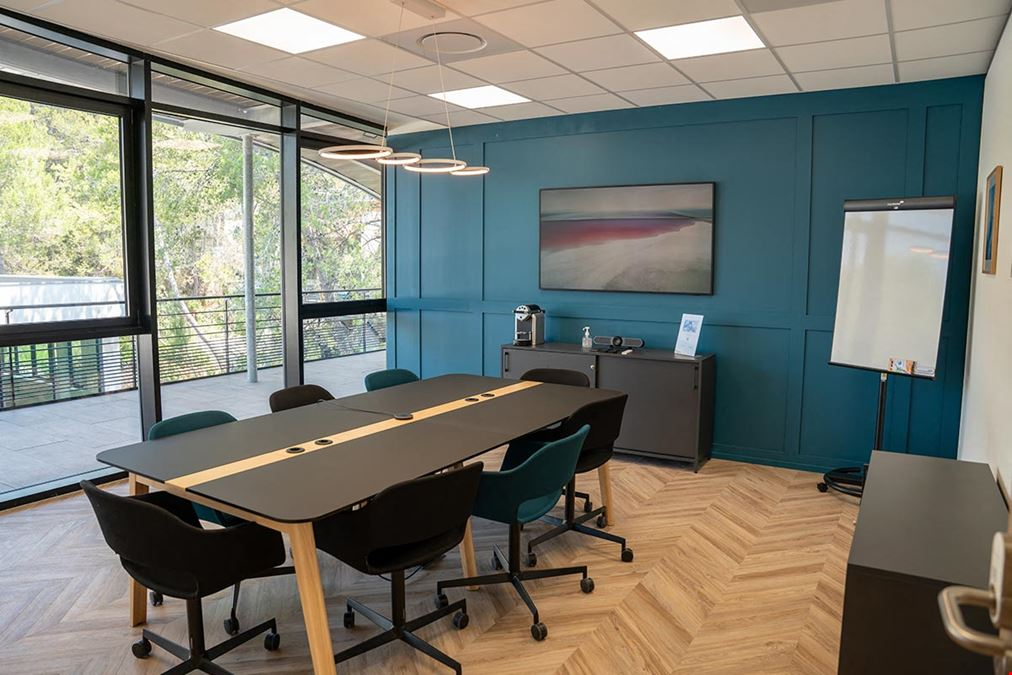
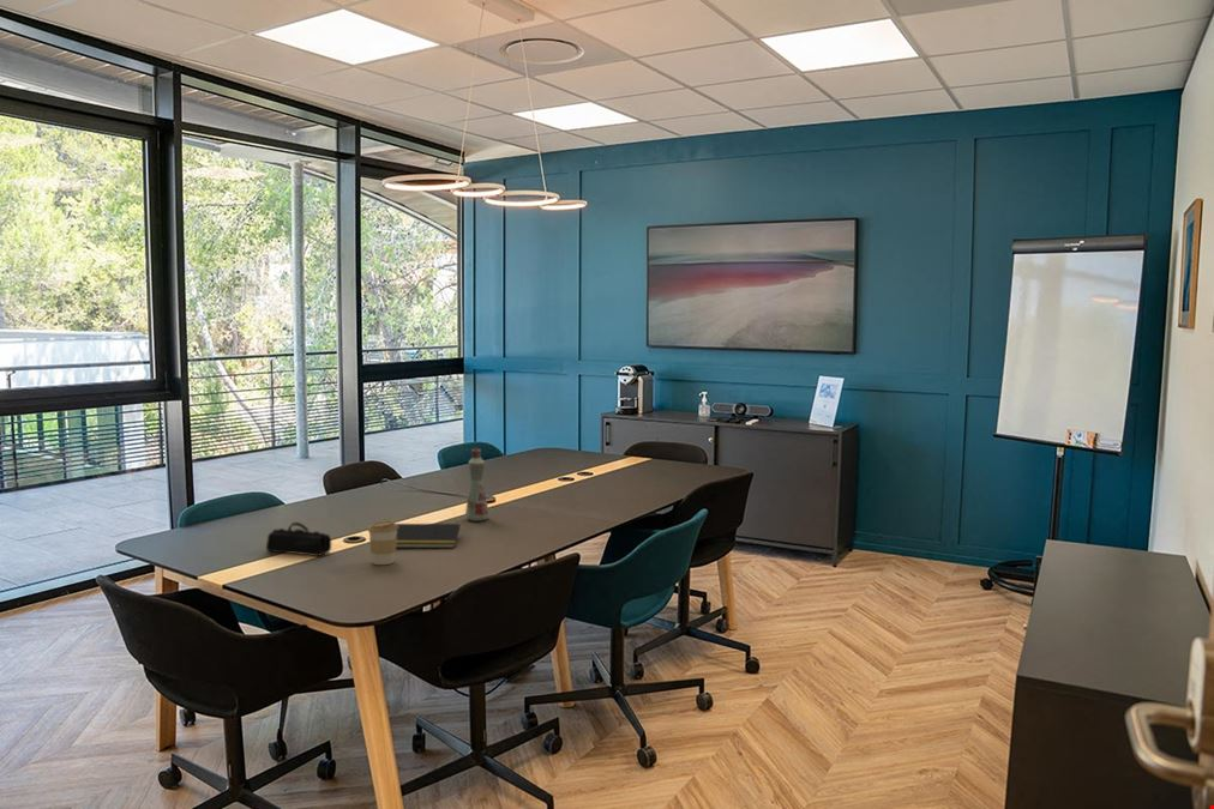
+ notepad (423, 535)
+ pencil case (299, 537)
+ bottle (476, 483)
+ coffee cup (383, 542)
